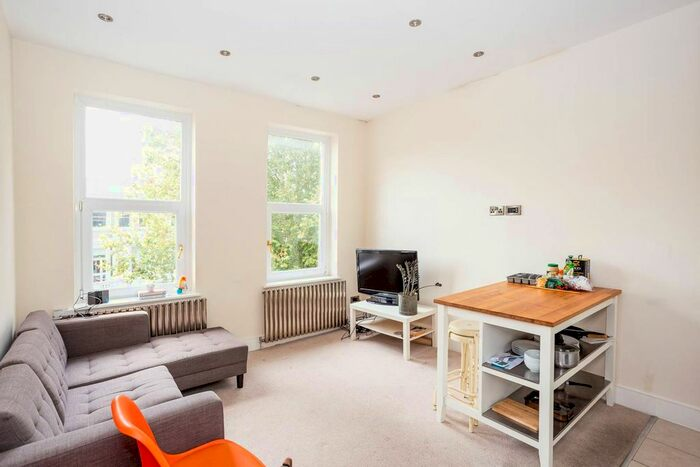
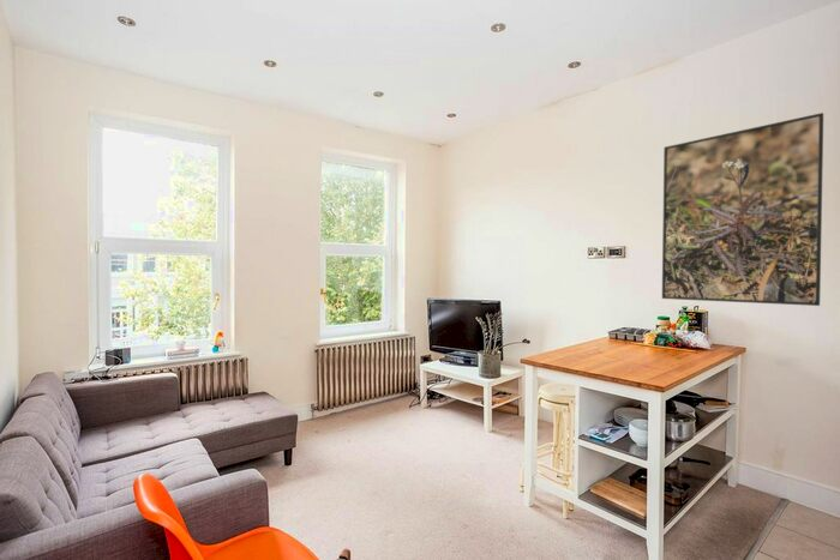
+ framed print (732, 217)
